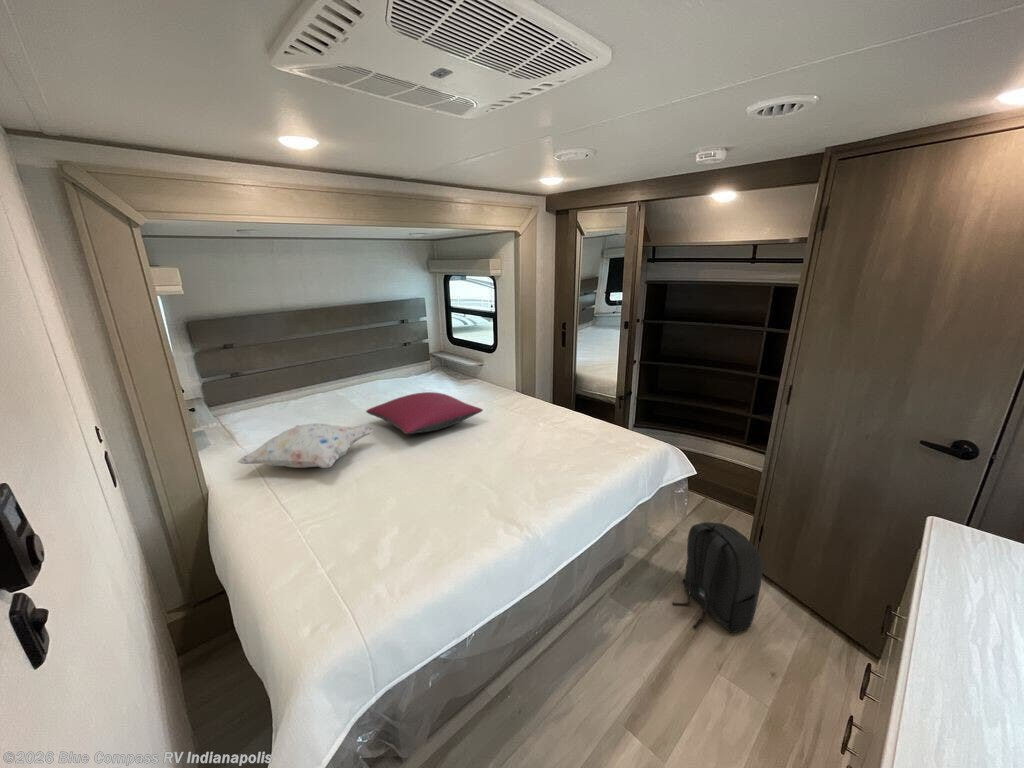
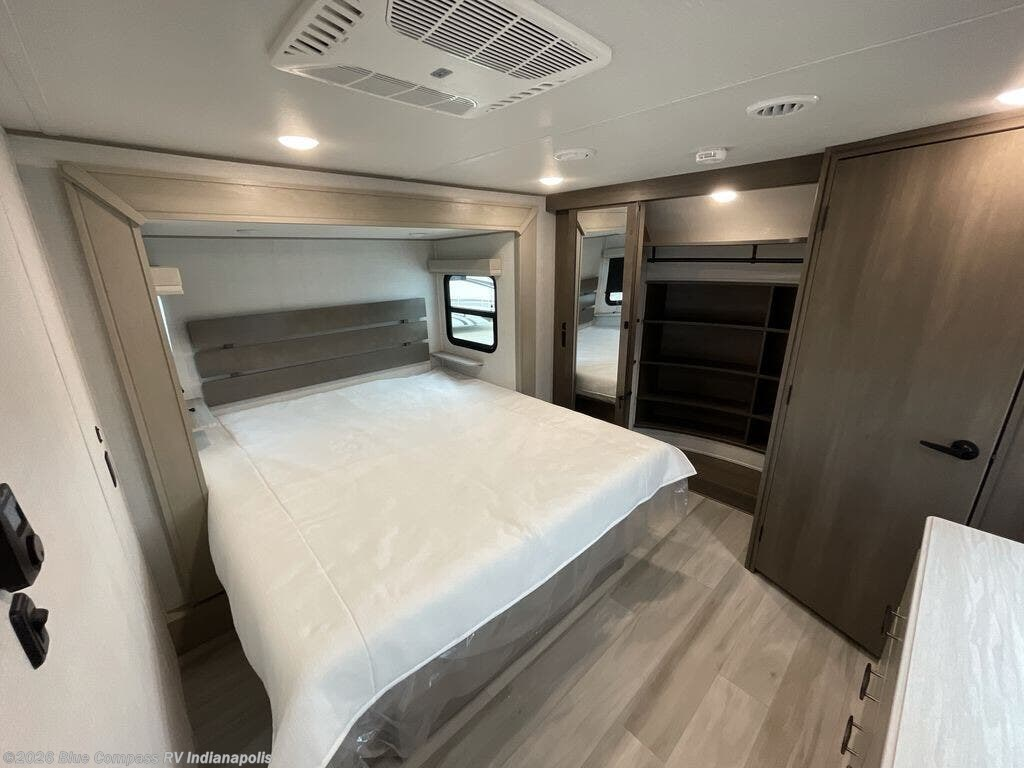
- backpack (715, 567)
- pillow (424, 410)
- decorative pillow (310, 444)
